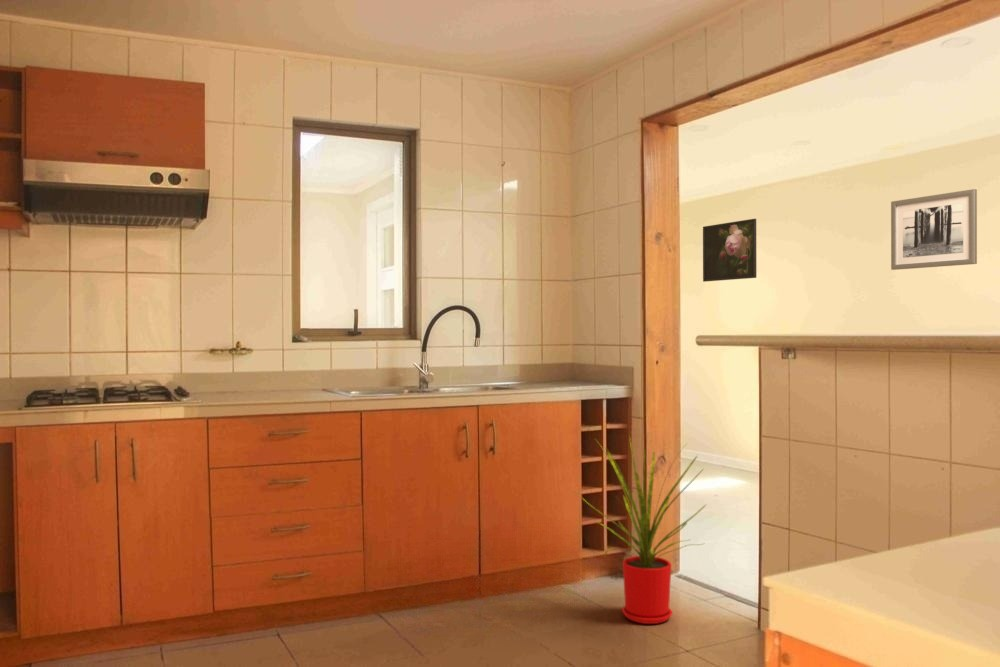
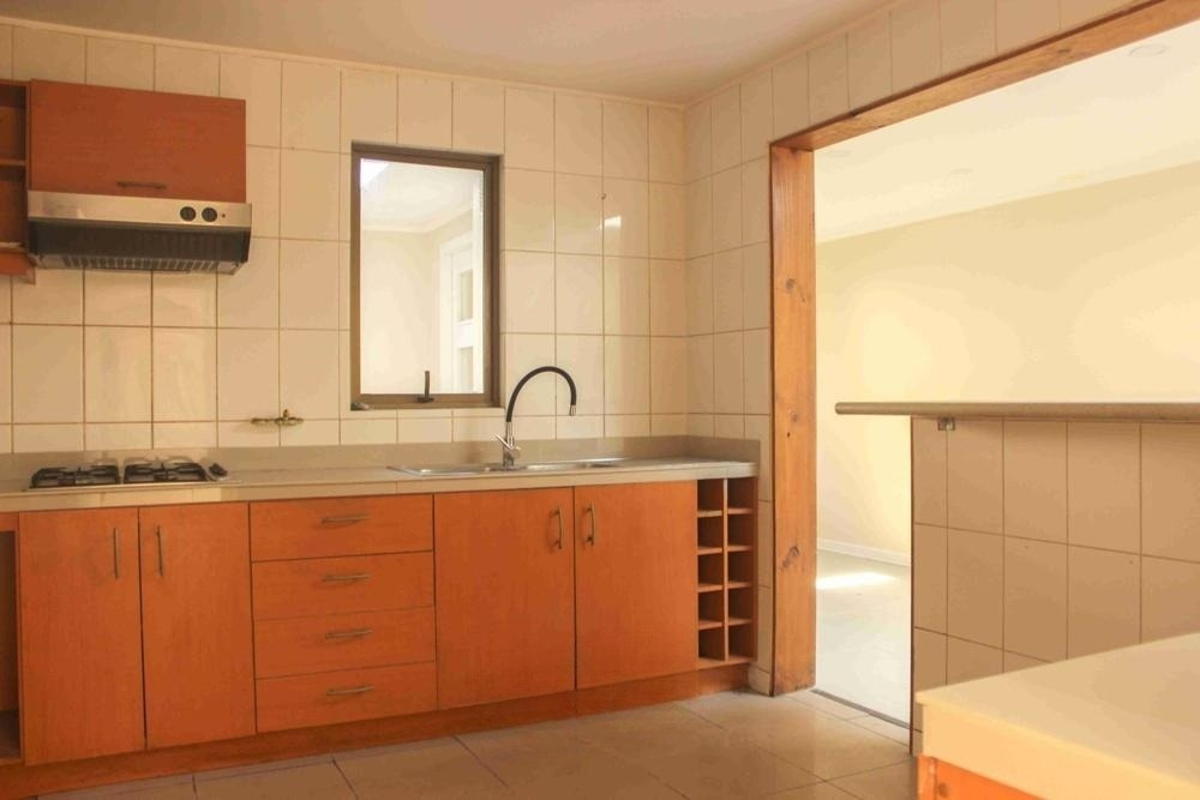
- house plant (648, 528)
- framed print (728, 251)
- wall art (931, 231)
